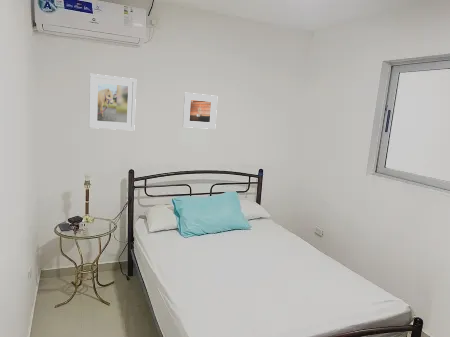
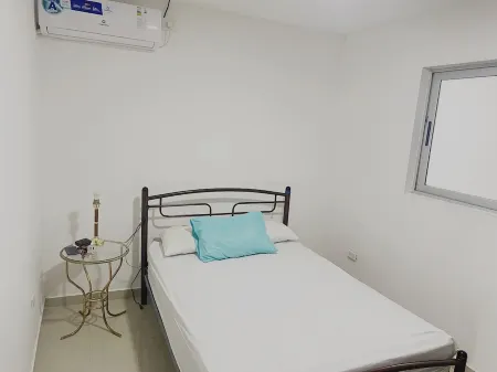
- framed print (112, 103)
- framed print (200, 111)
